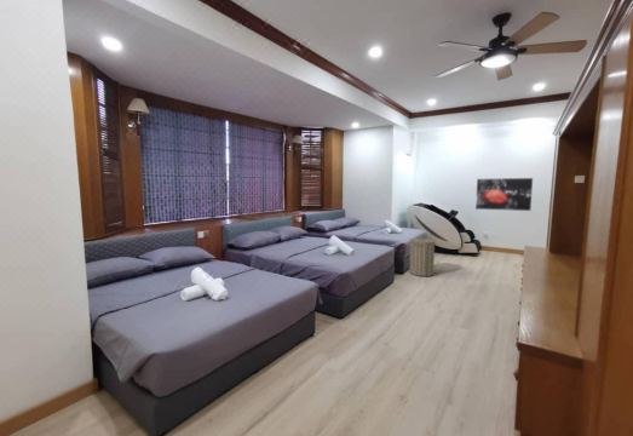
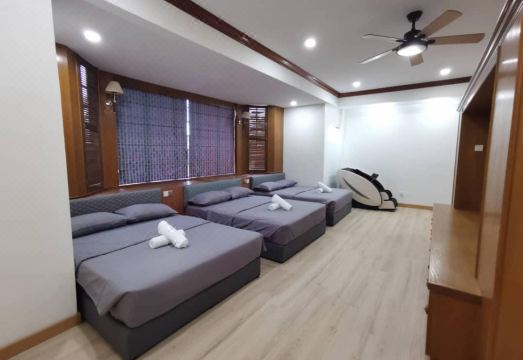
- wall art (502, 194)
- laundry hamper (421, 253)
